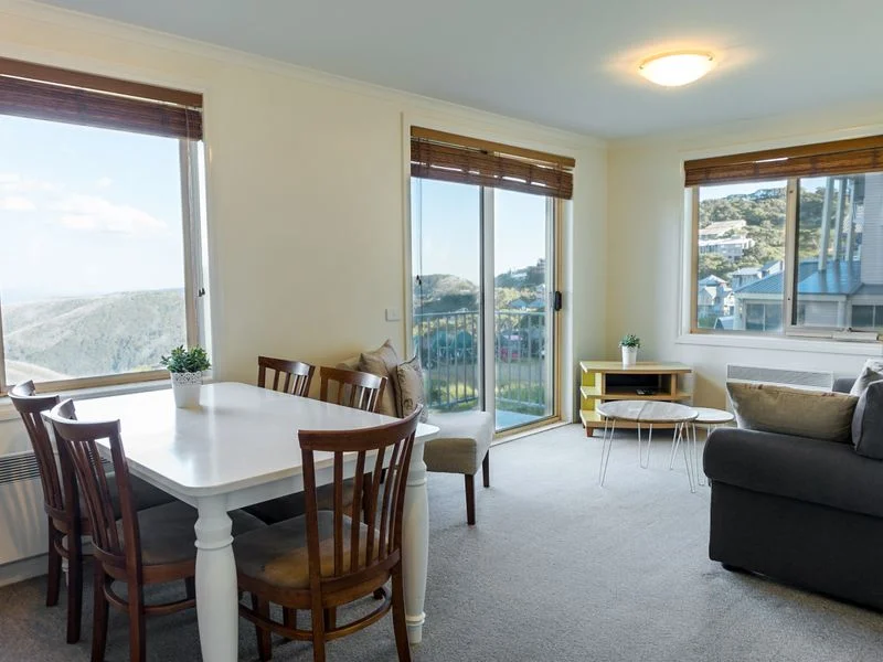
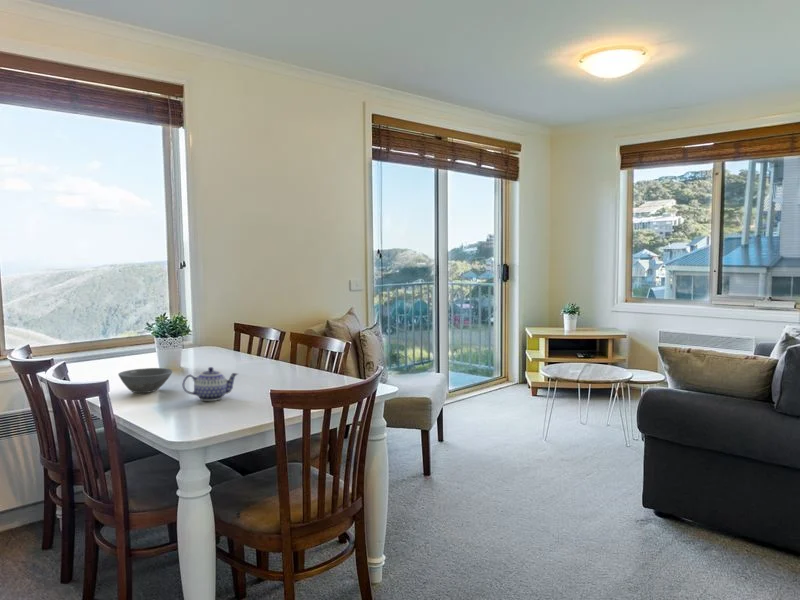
+ teapot (211, 383)
+ bowl (146, 381)
